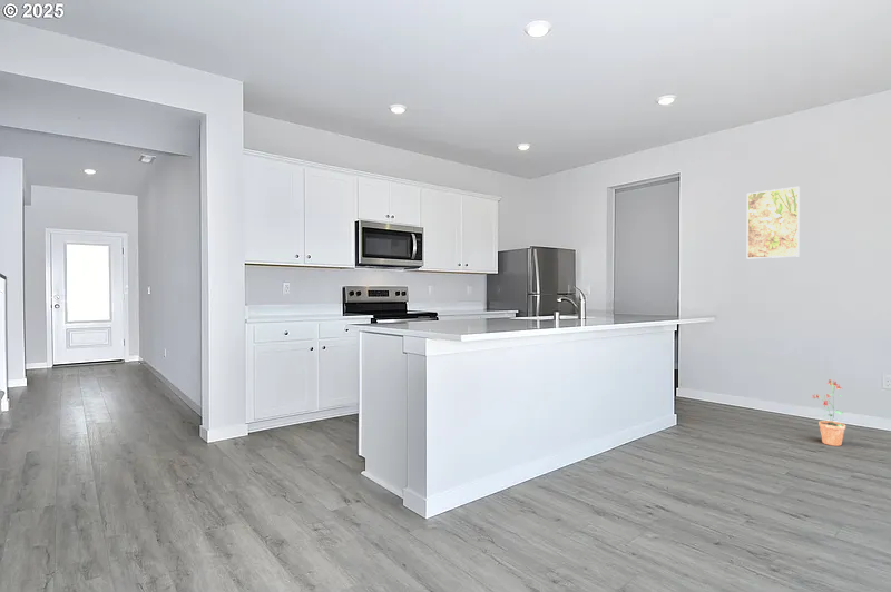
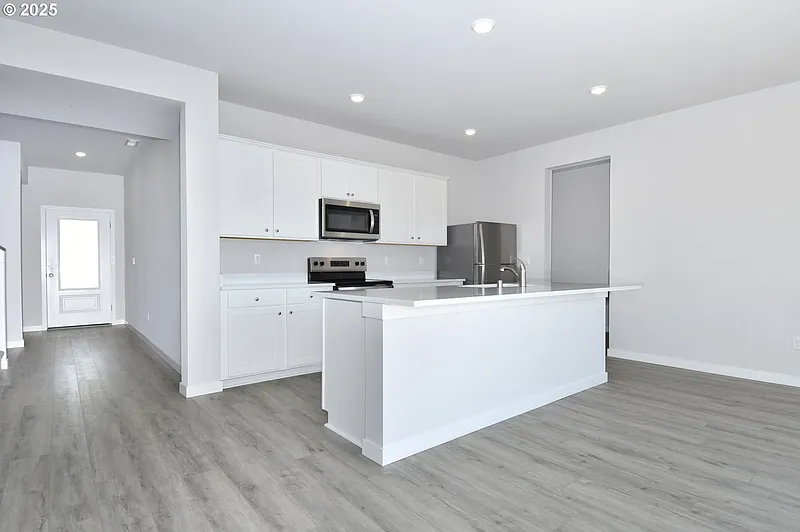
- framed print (772, 224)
- potted plant (829, 412)
